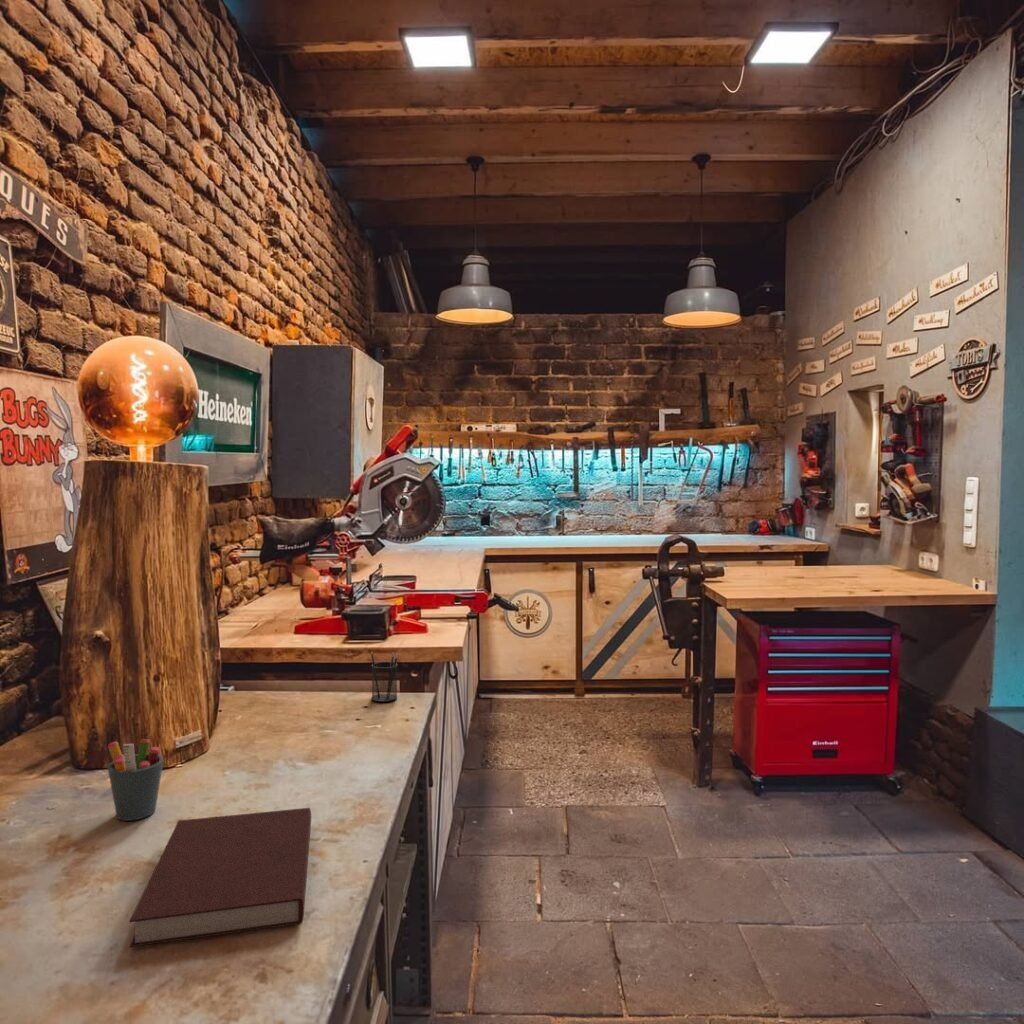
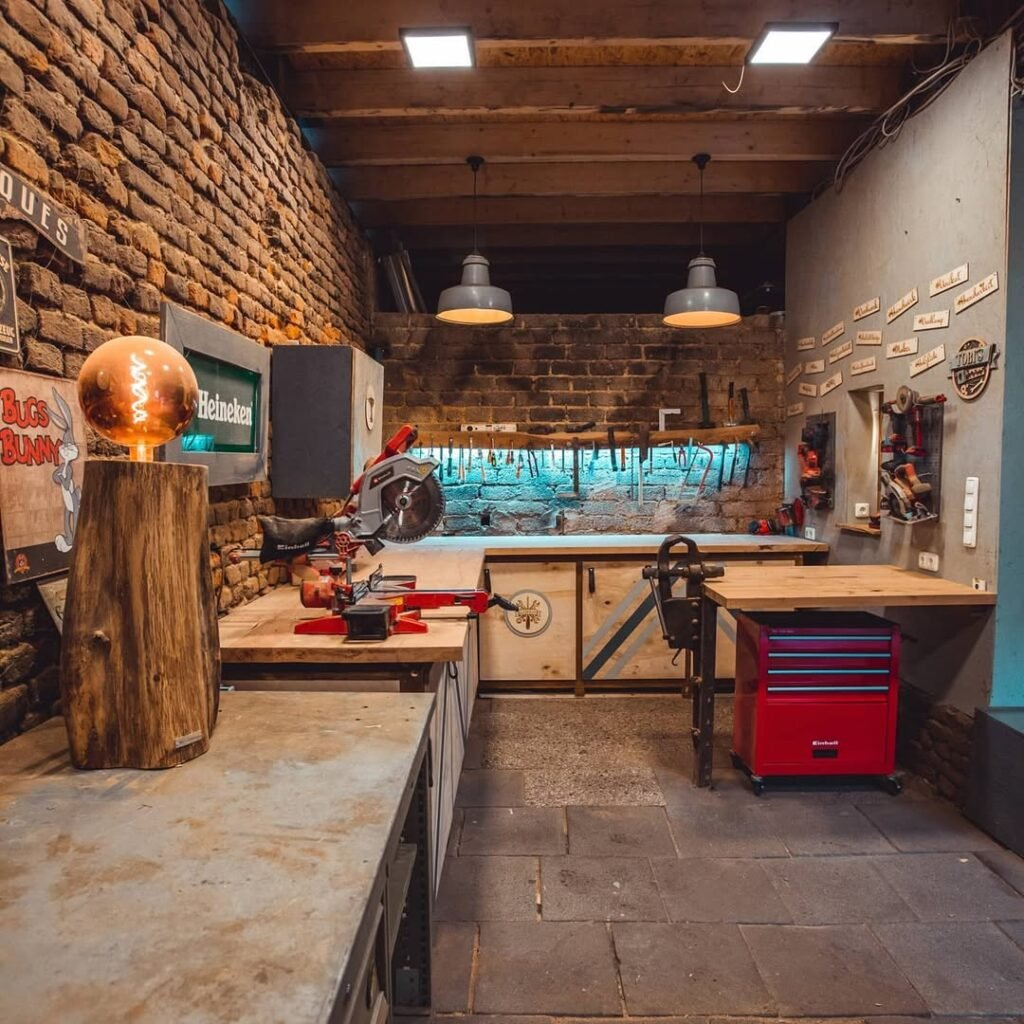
- pencil holder (384, 673)
- pen holder (135, 774)
- notebook (234, 866)
